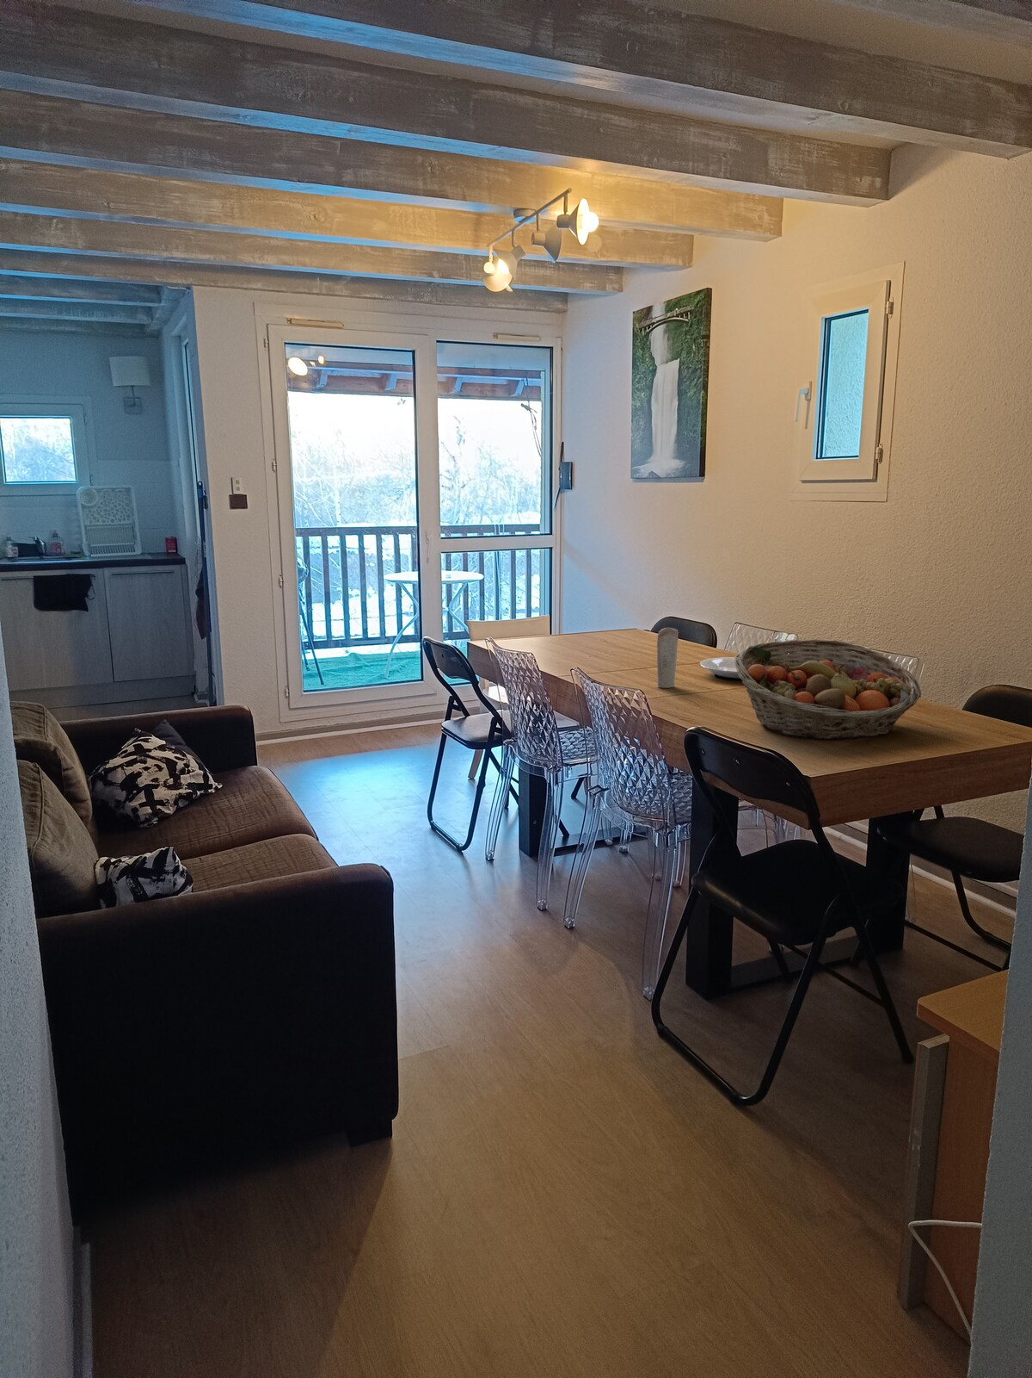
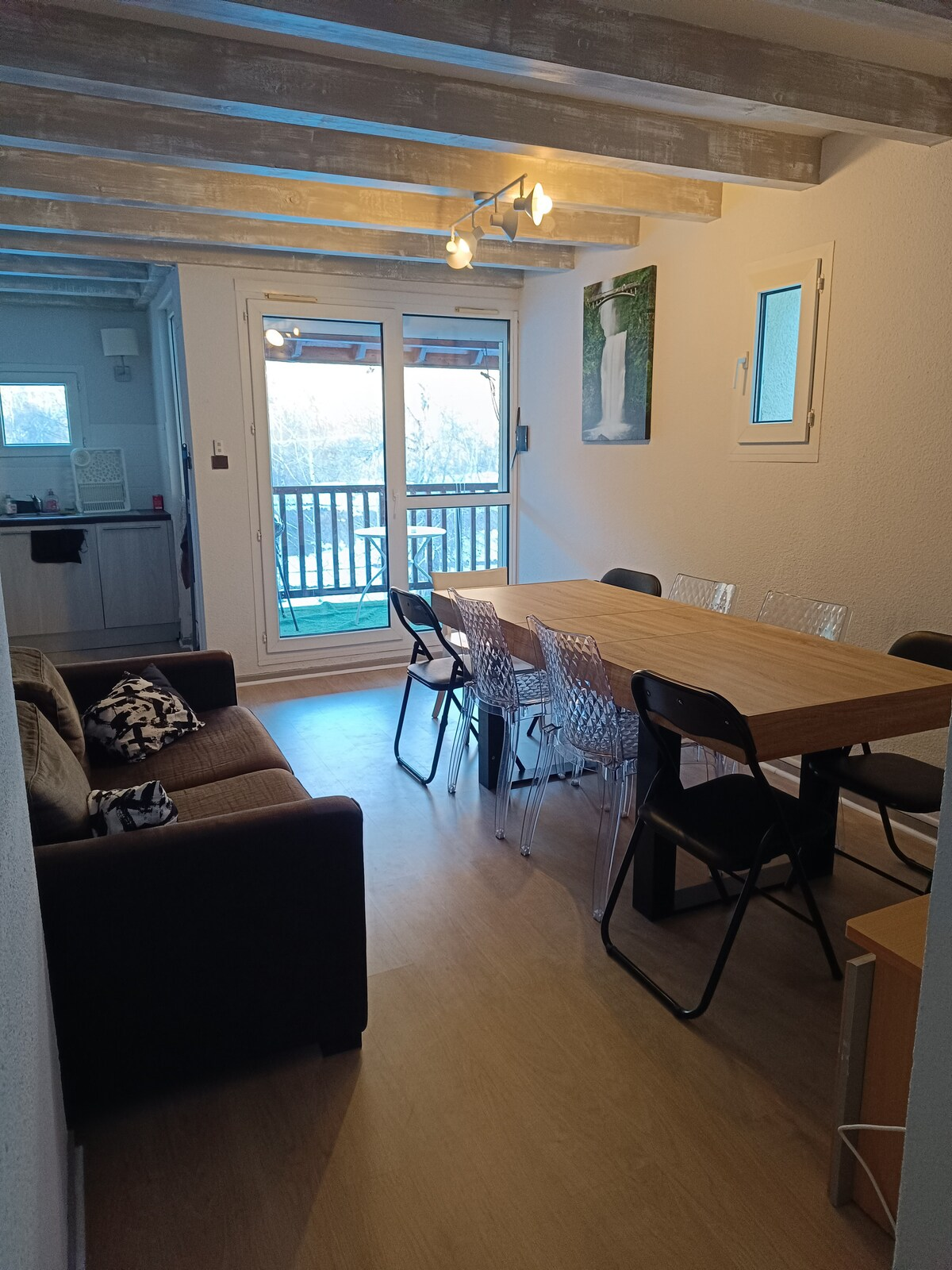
- plate (736, 671)
- fruit basket (824, 687)
- candle (667, 656)
